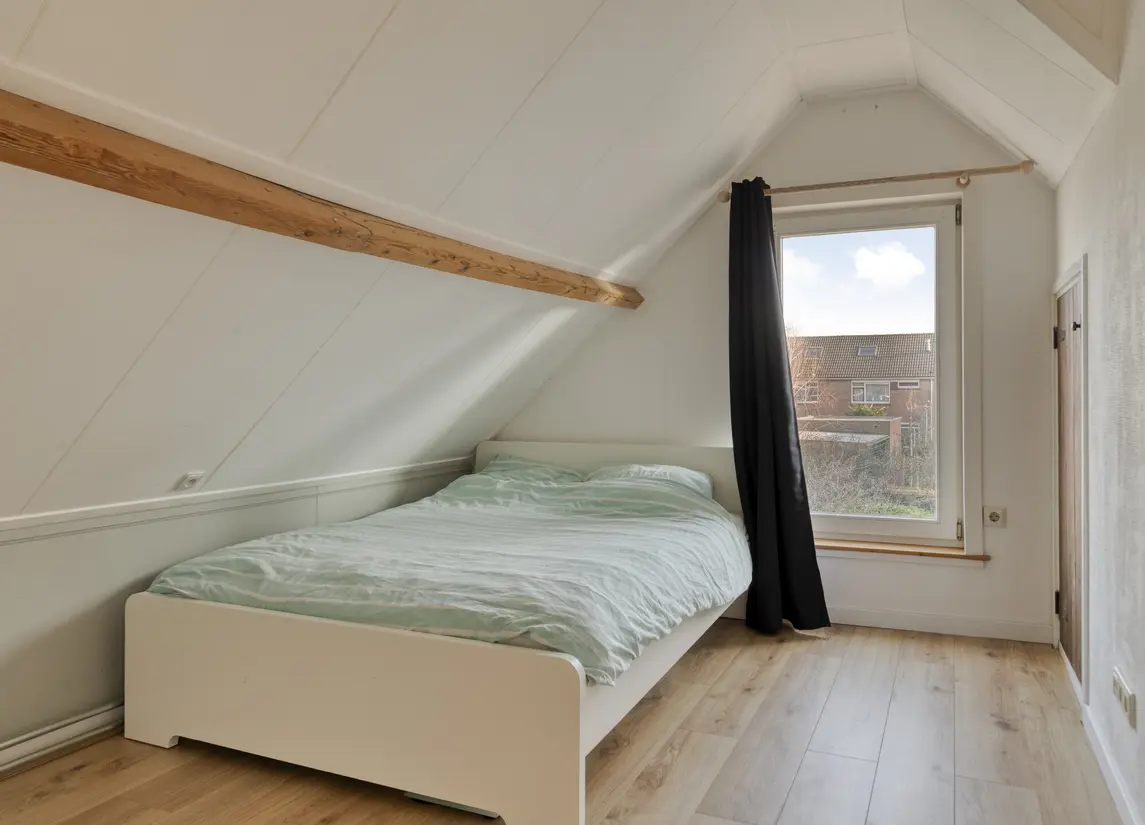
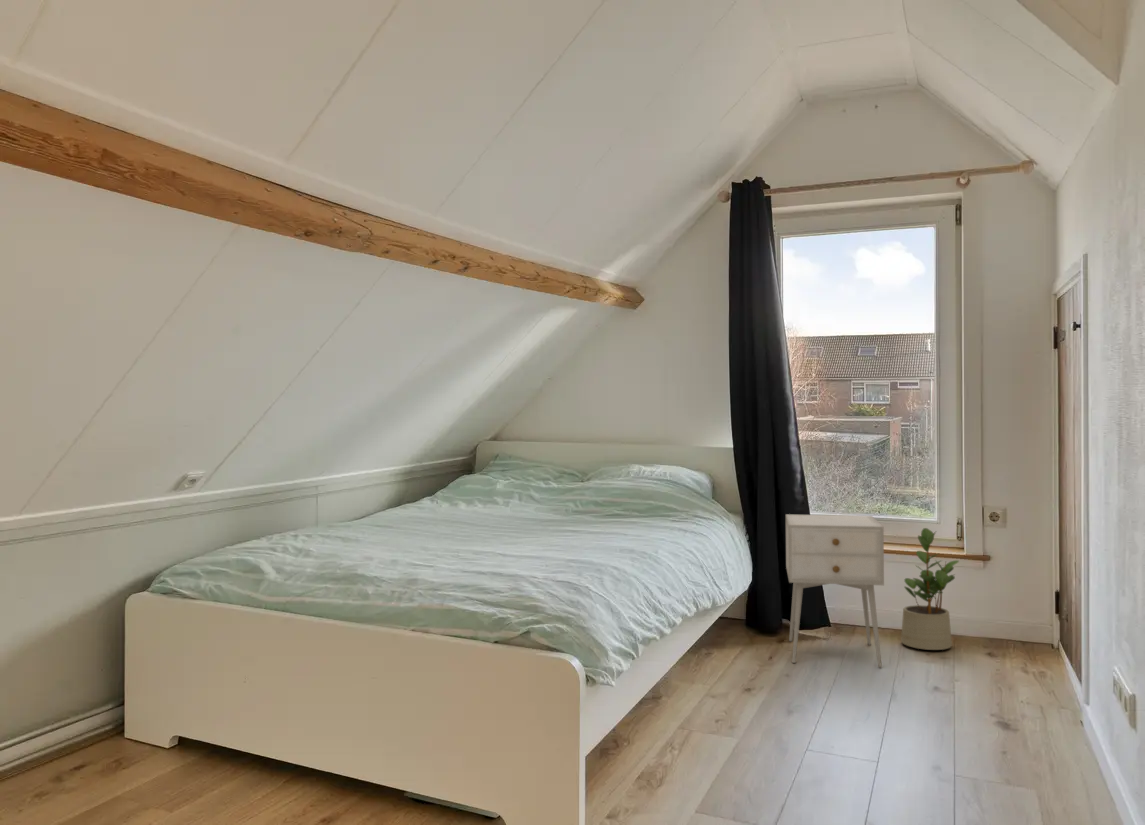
+ nightstand (832, 583)
+ potted plant (929, 585)
